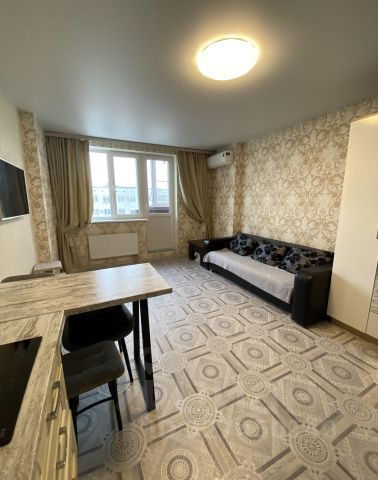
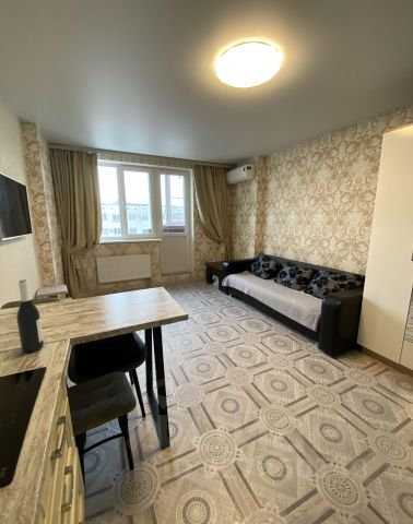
+ wine bottle (27, 314)
